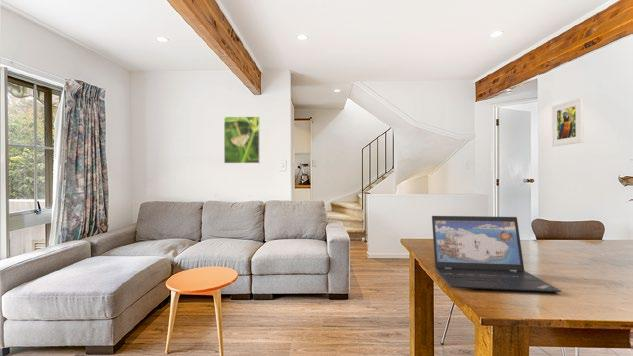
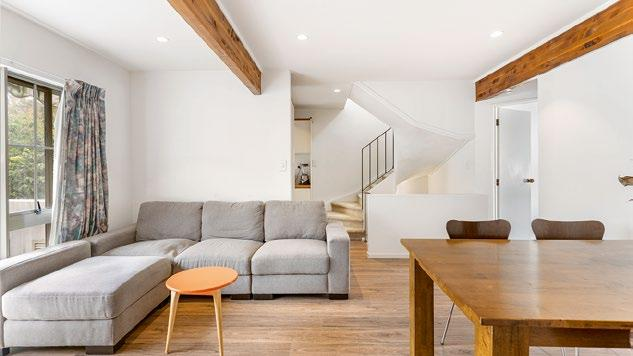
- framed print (241, 140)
- laptop (487, 249)
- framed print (566, 123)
